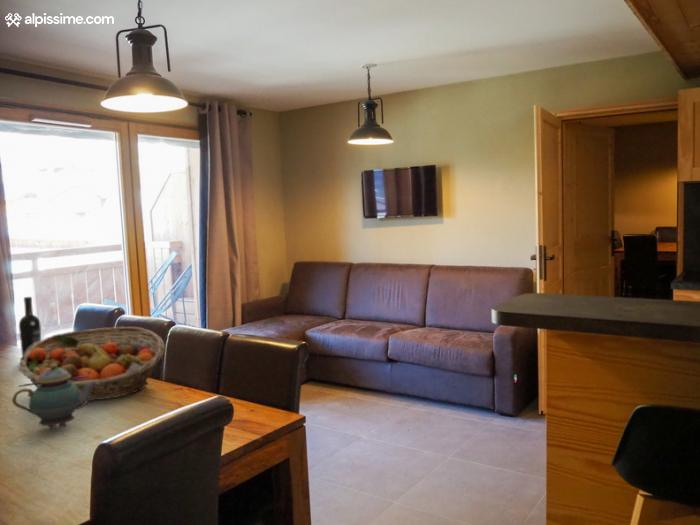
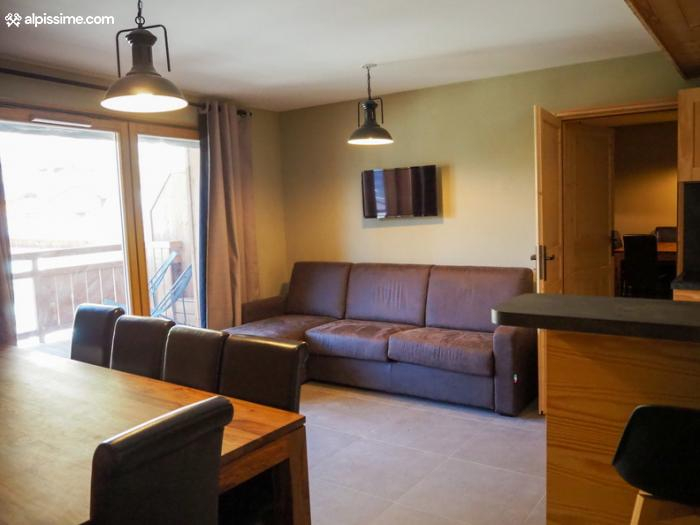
- teapot (57, 395)
- wine bottle (30, 329)
- fruit basket (95, 363)
